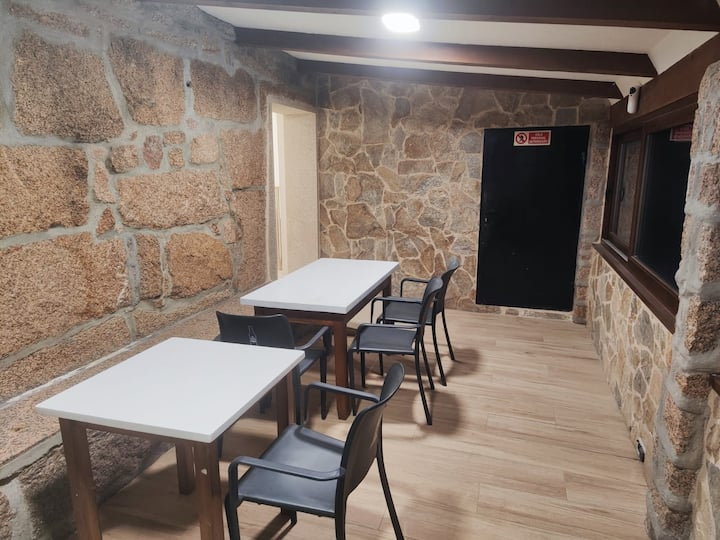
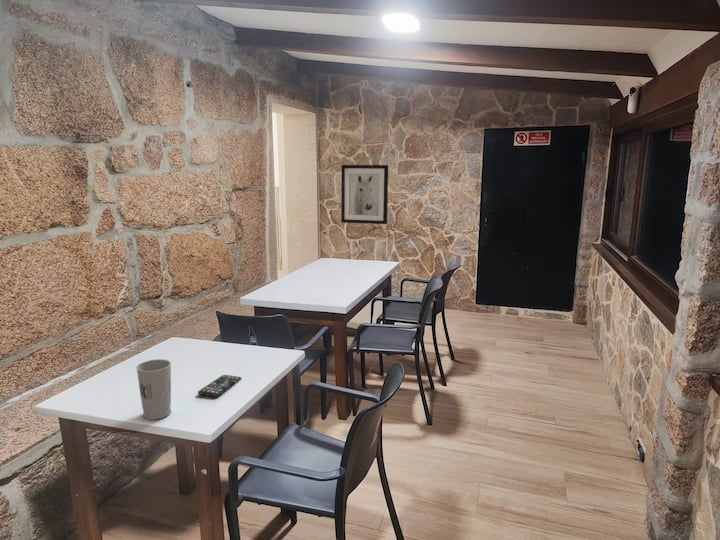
+ wall art (364, 194)
+ smartphone (220, 385)
+ cup (155, 389)
